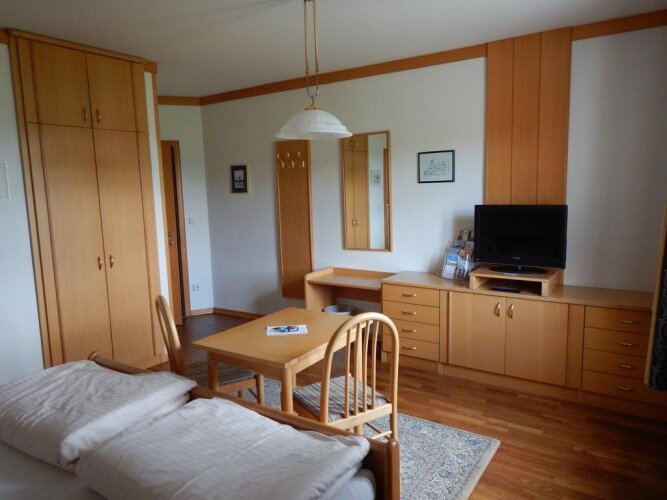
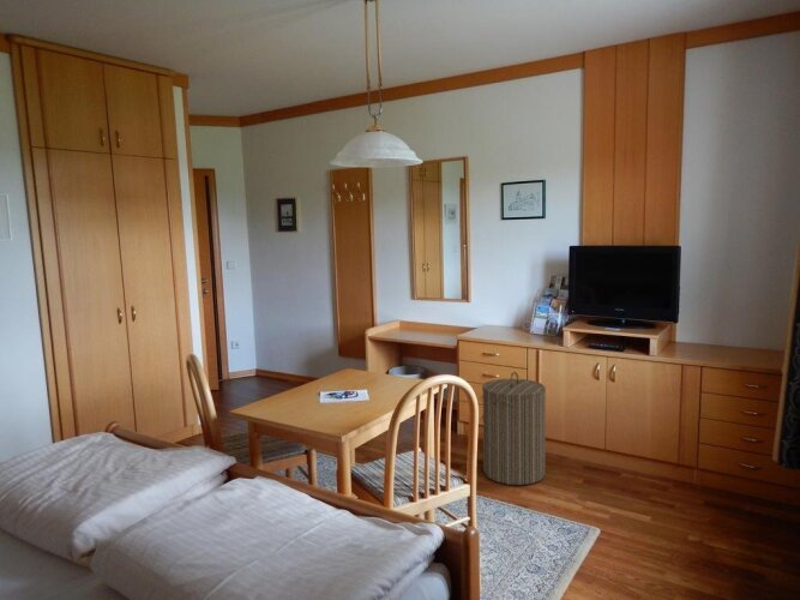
+ laundry hamper (513, 422)
